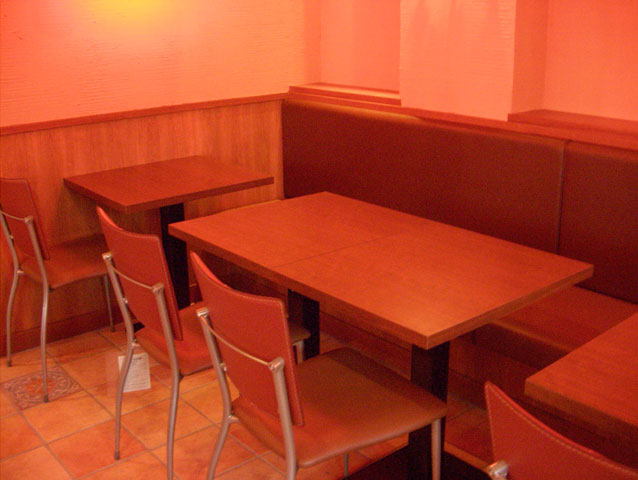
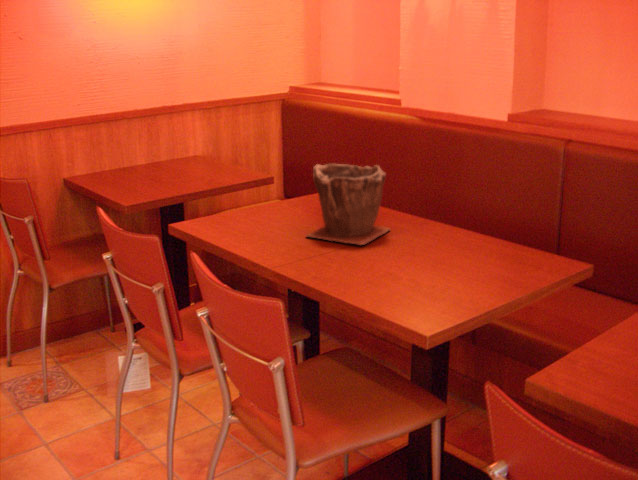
+ plant pot (348, 200)
